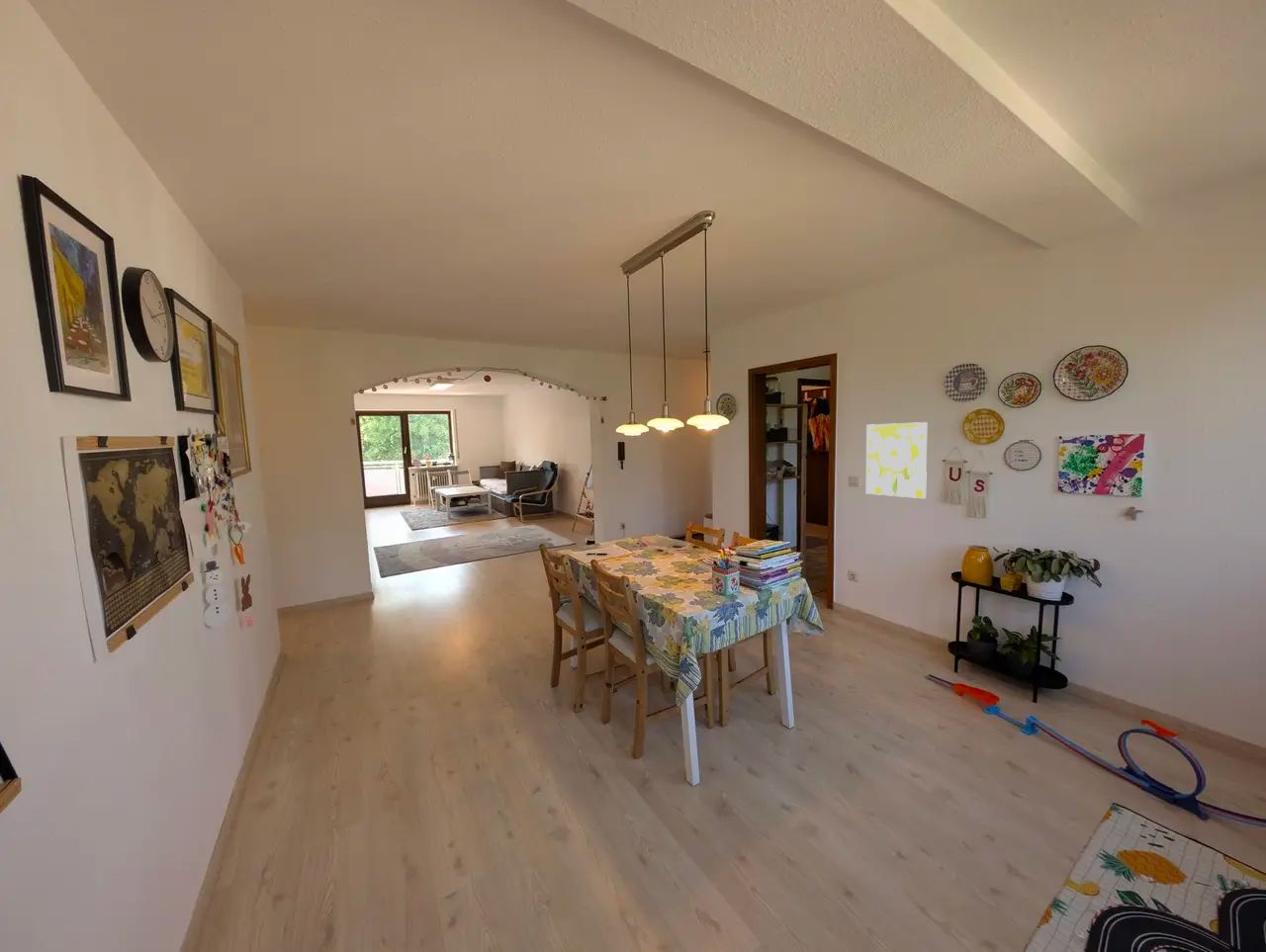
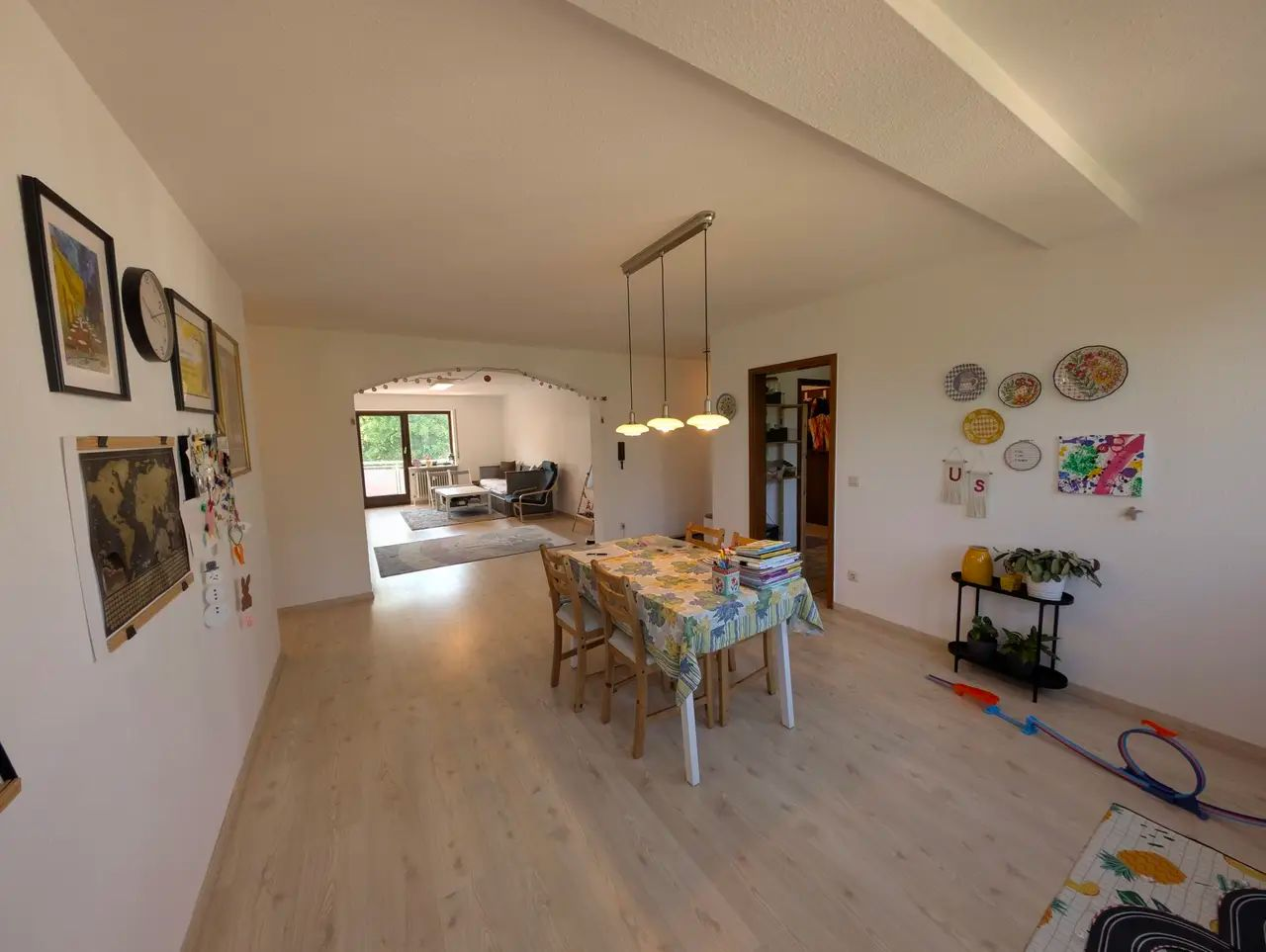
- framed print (894, 460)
